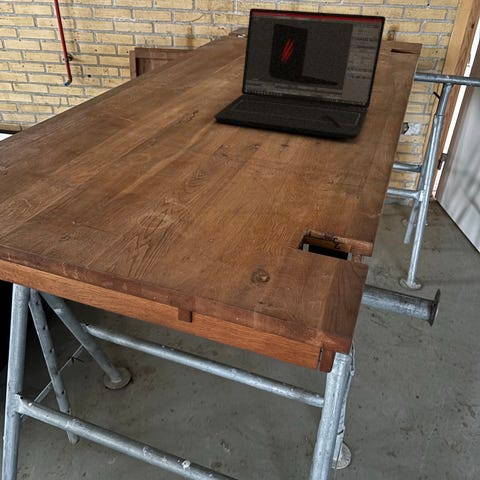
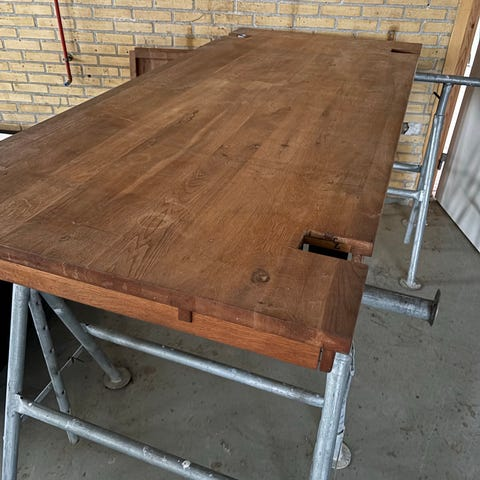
- laptop (299, 69)
